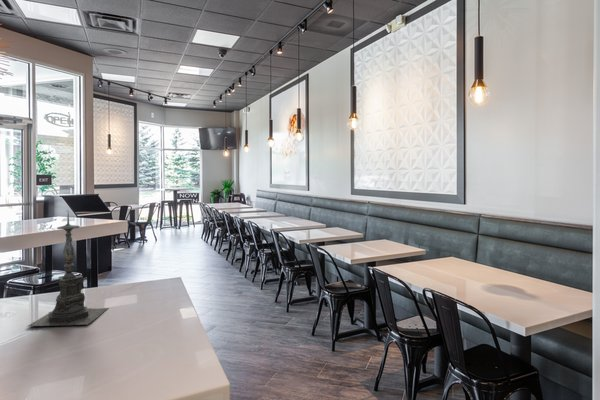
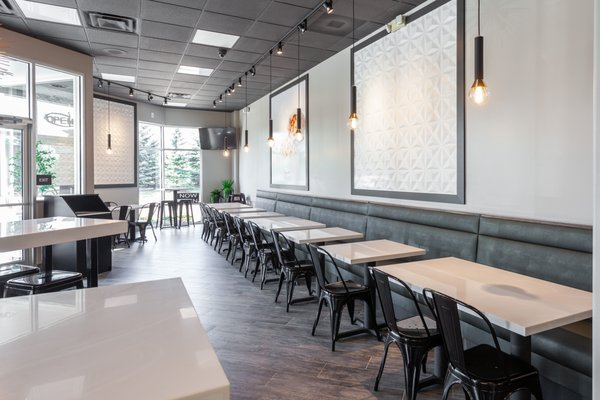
- candle holder (69, 263)
